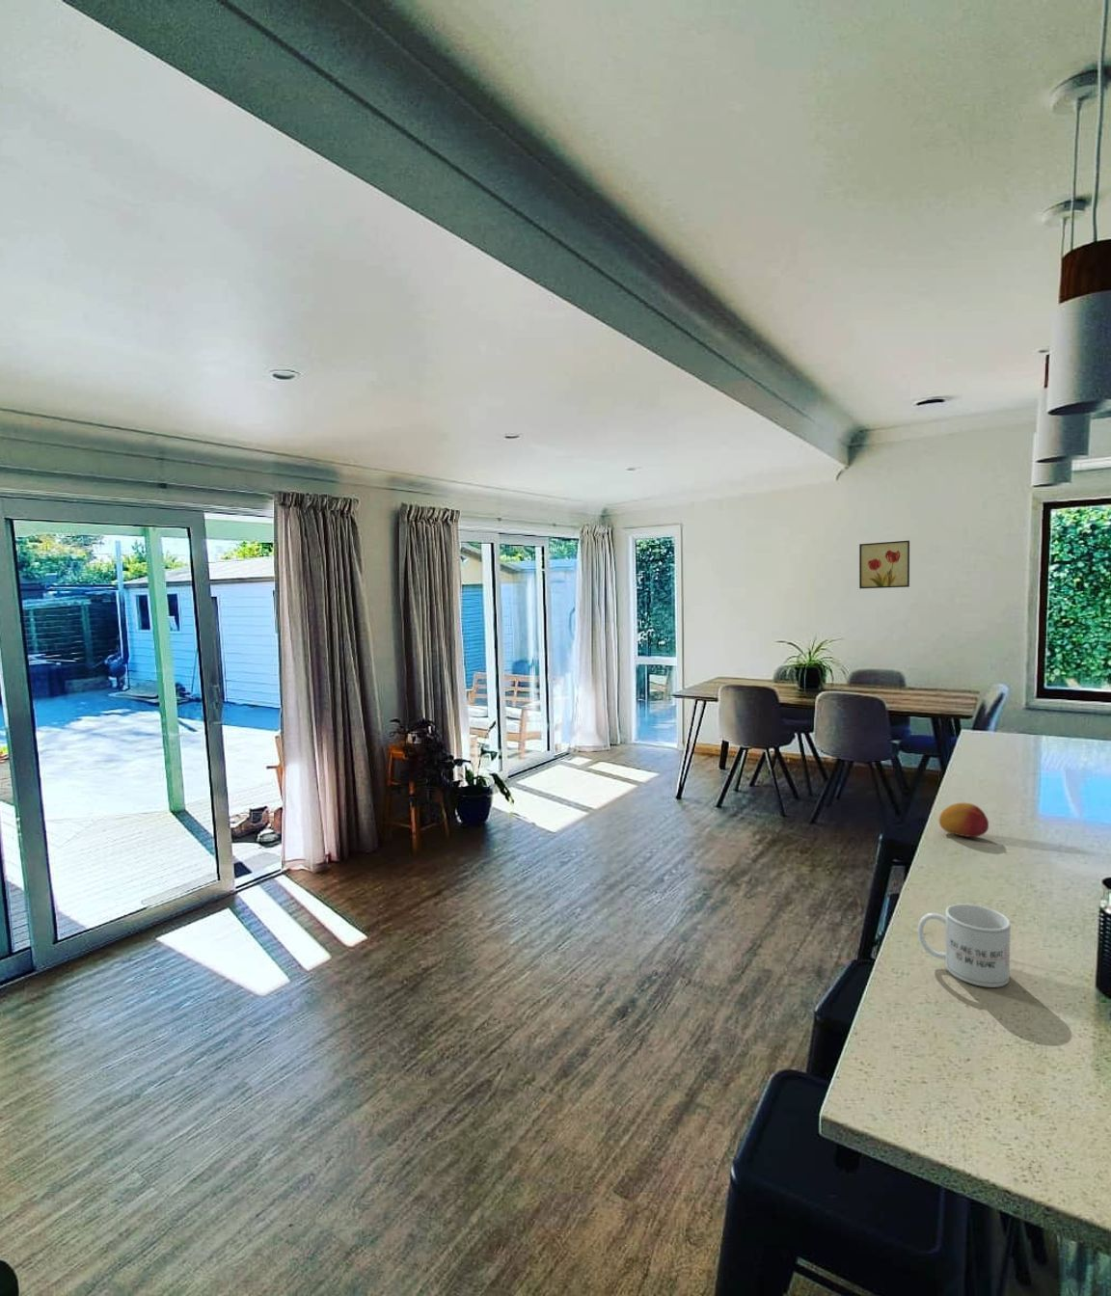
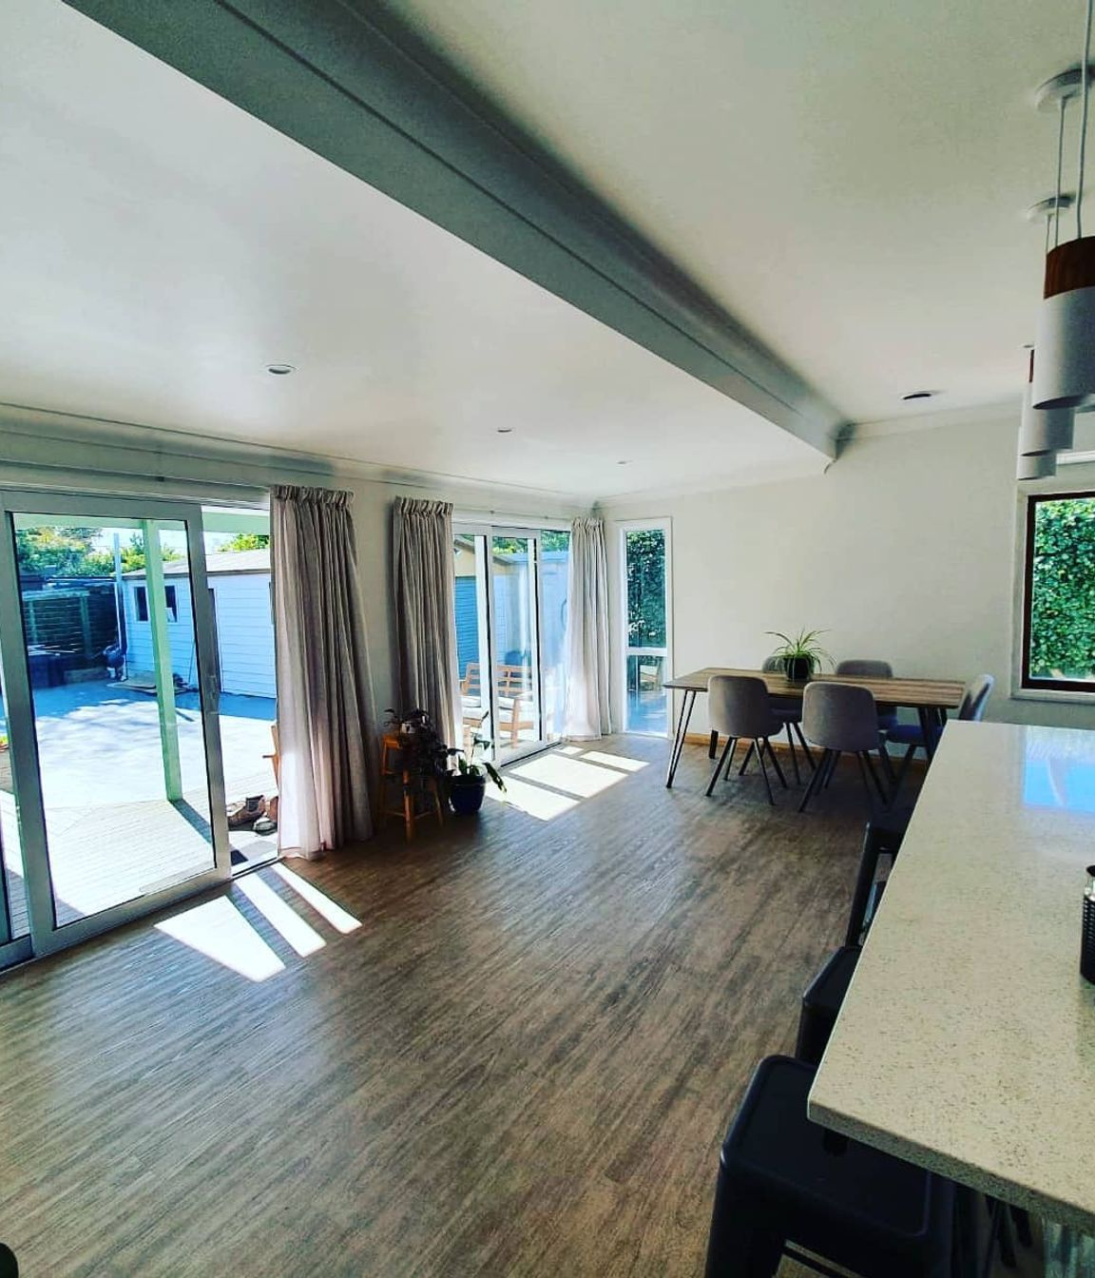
- mug (961, 940)
- wall art (884, 565)
- fruit (962, 819)
